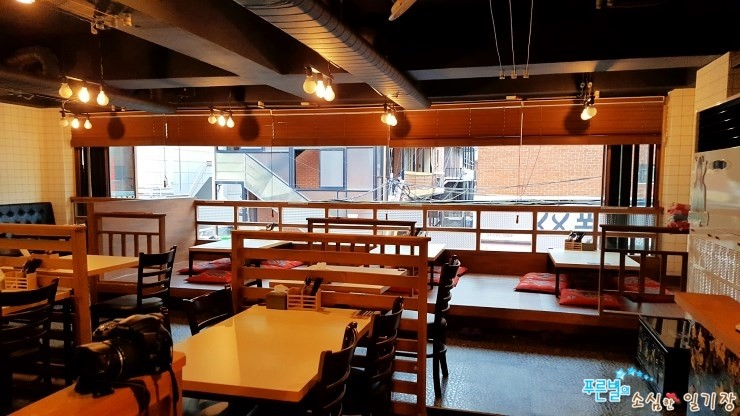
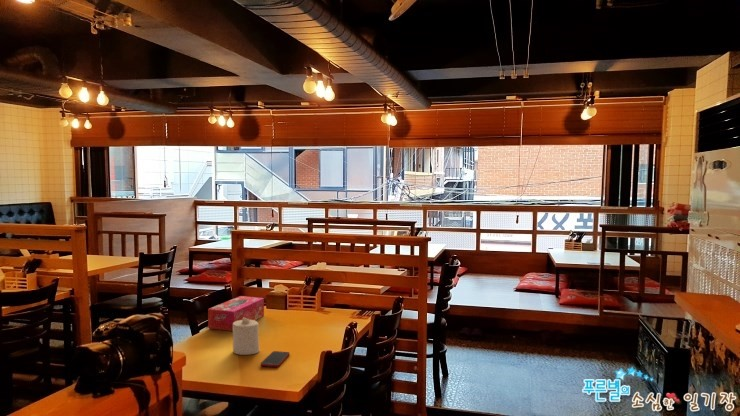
+ candle (246, 334)
+ cell phone (275, 359)
+ tissue box (237, 312)
